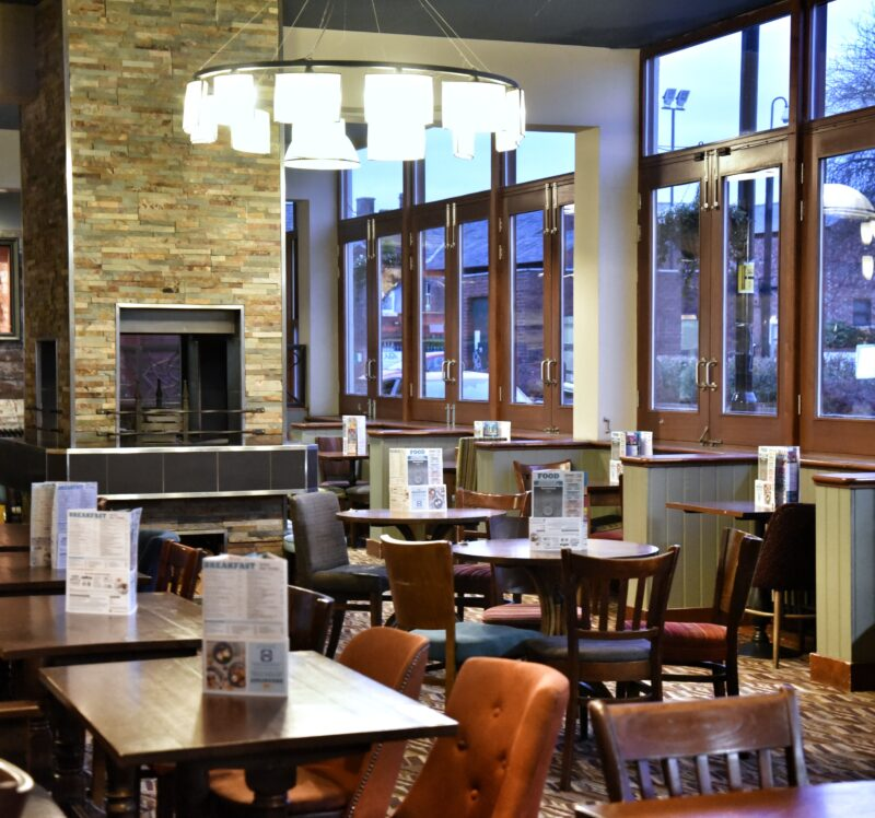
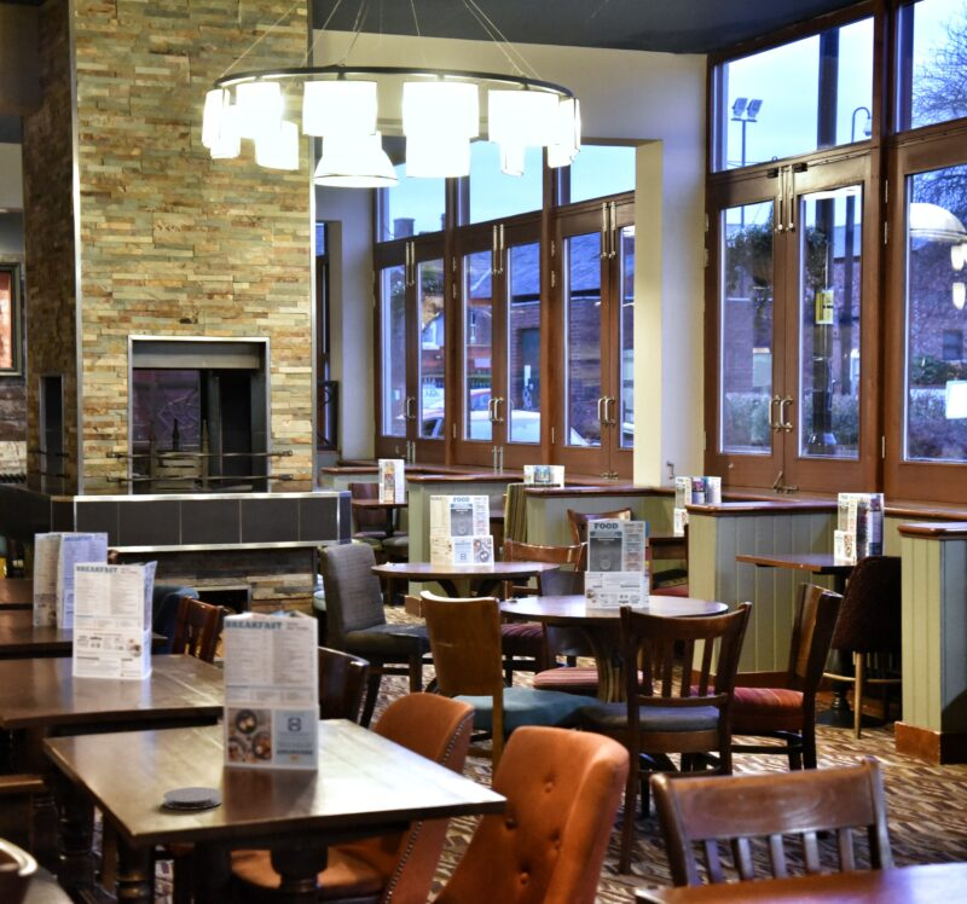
+ coaster (192, 798)
